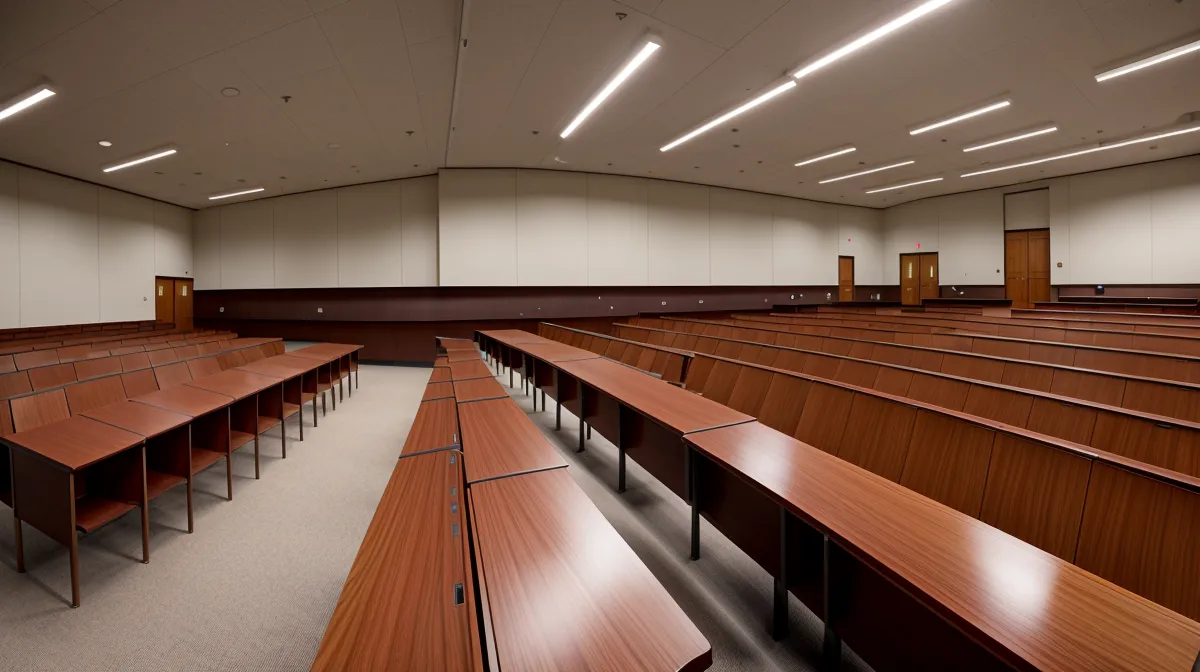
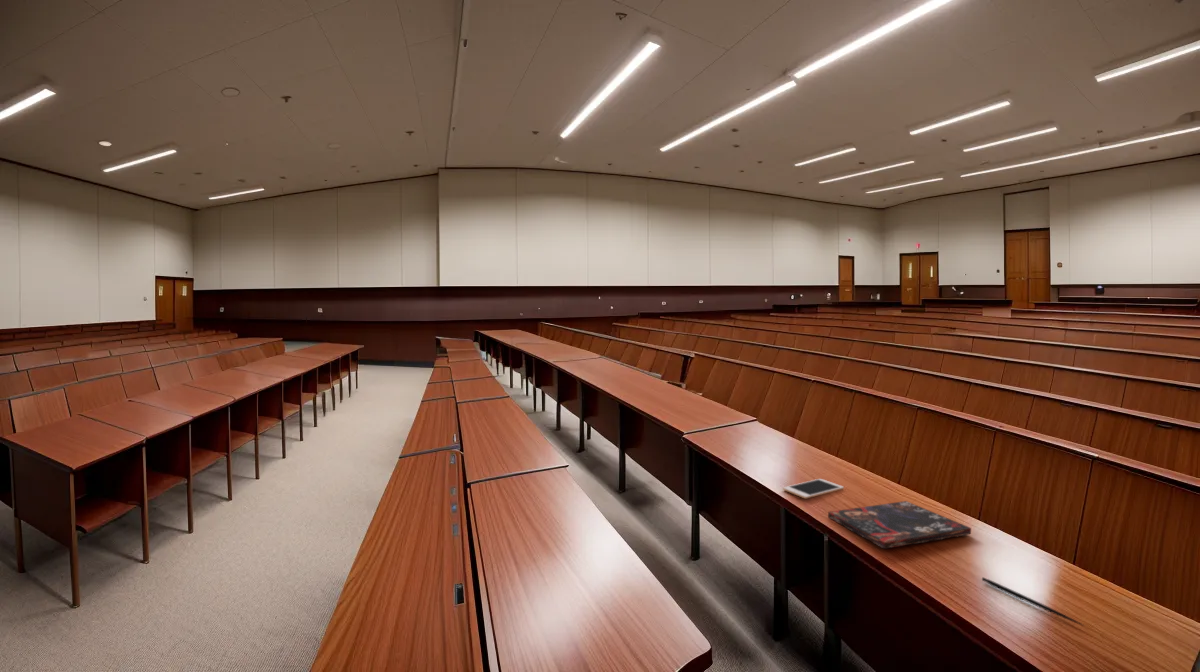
+ pen (1029, 600)
+ book (896, 522)
+ cell phone (813, 488)
